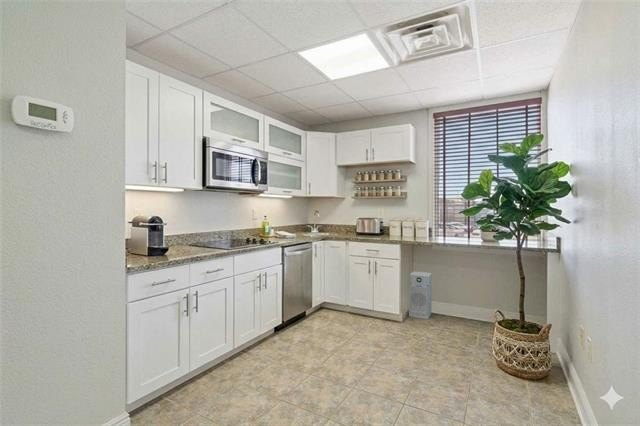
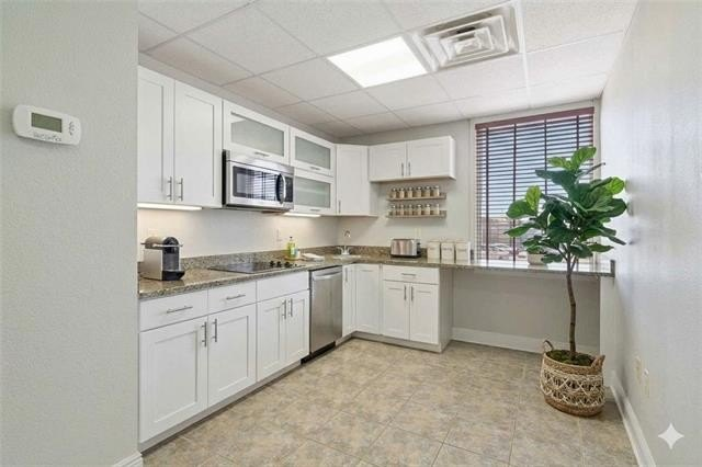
- air purifier (420, 294)
